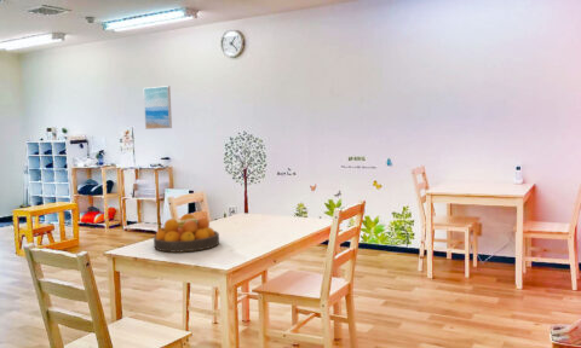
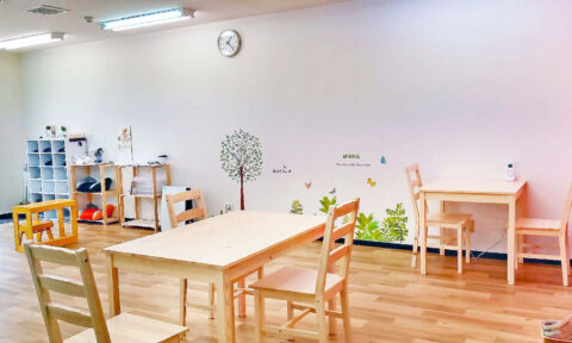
- wall art (157, 108)
- fruit bowl (185, 230)
